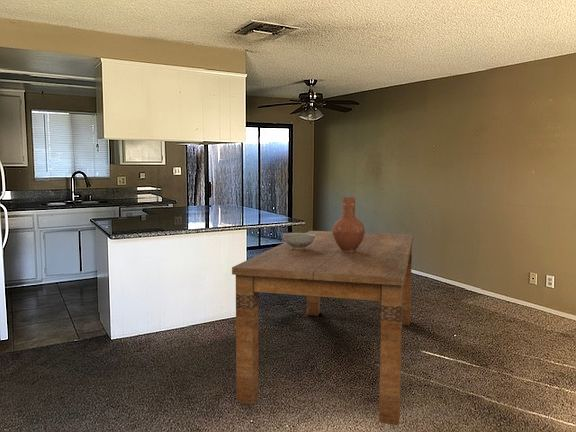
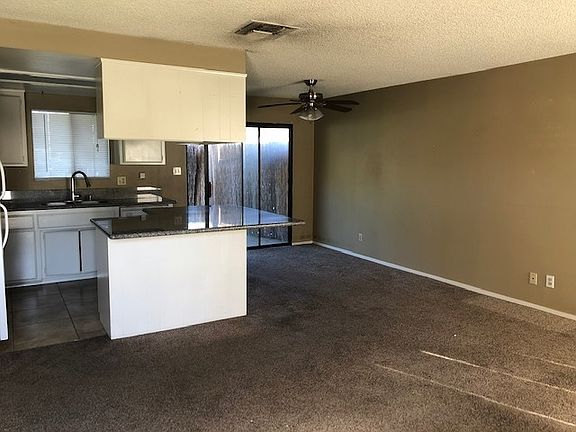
- dining table (342, 297)
- decorative bowl (298, 241)
- vase (348, 224)
